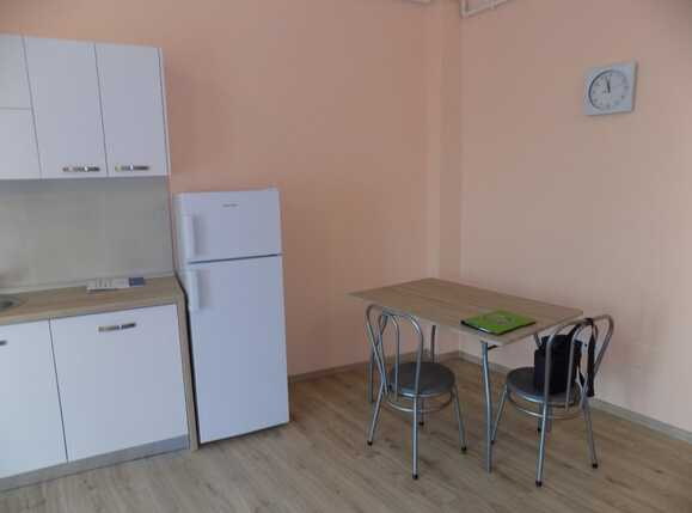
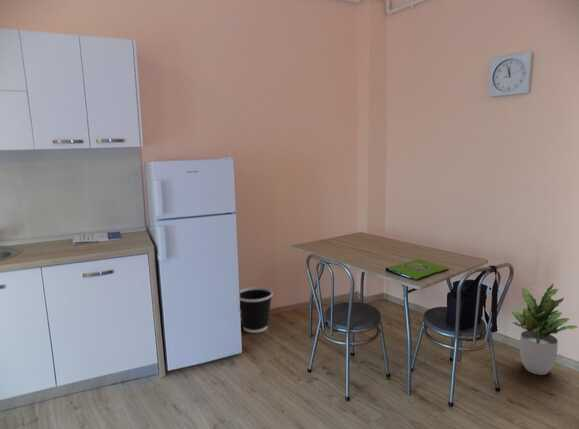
+ potted plant (537, 327)
+ wastebasket (254, 310)
